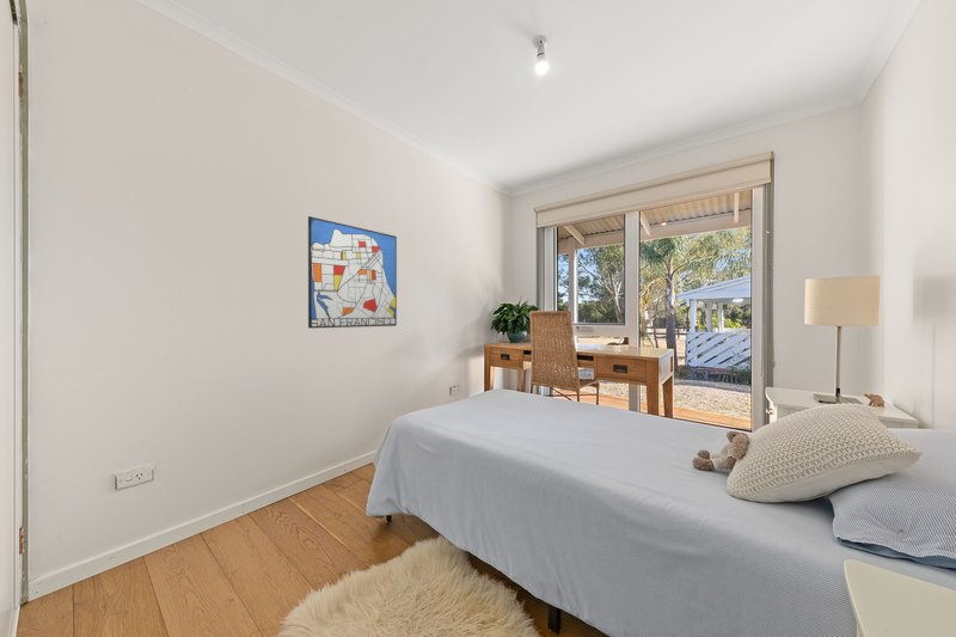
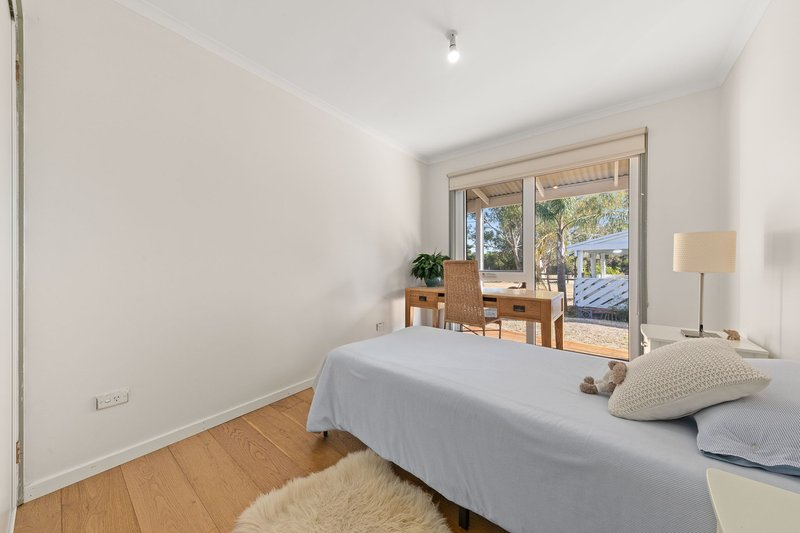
- wall art (356, 277)
